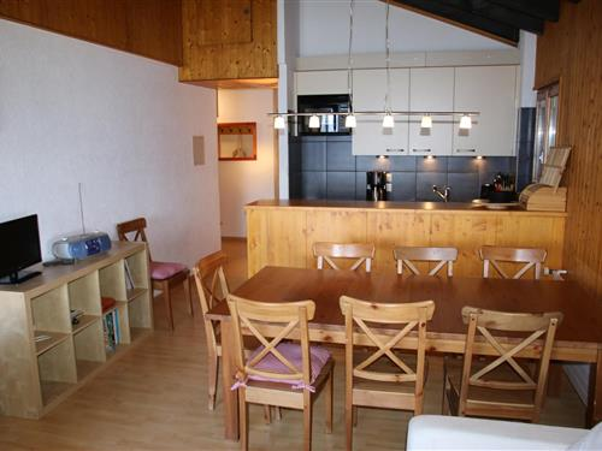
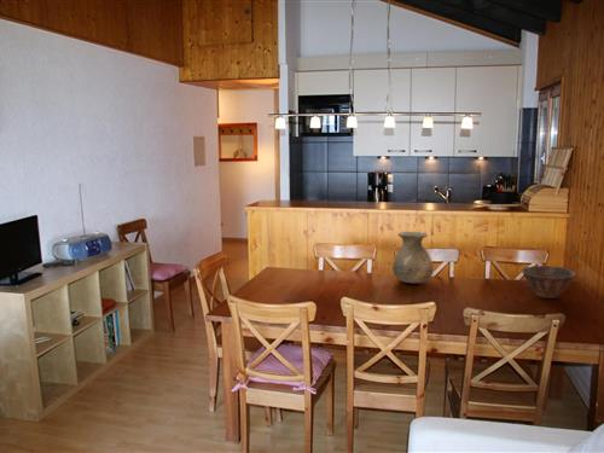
+ bowl (547, 283)
+ vase (412, 257)
